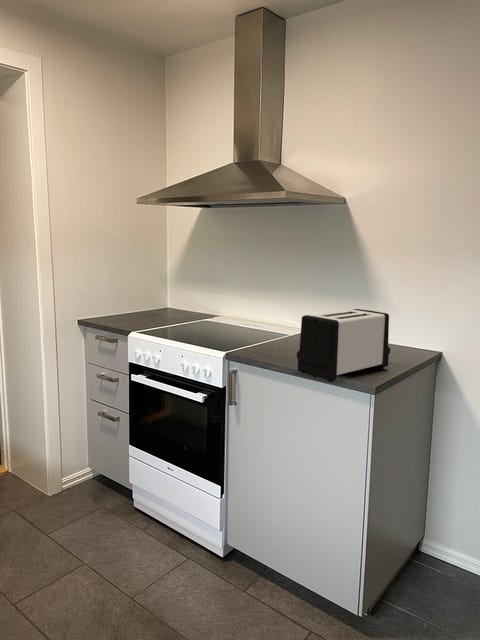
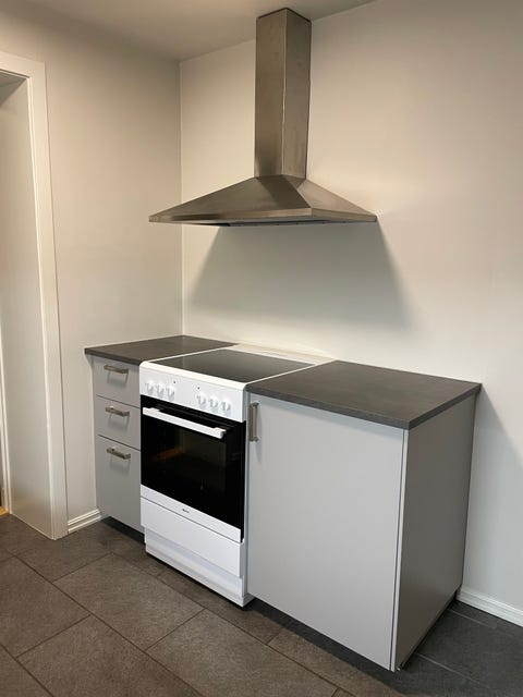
- toaster (345, 342)
